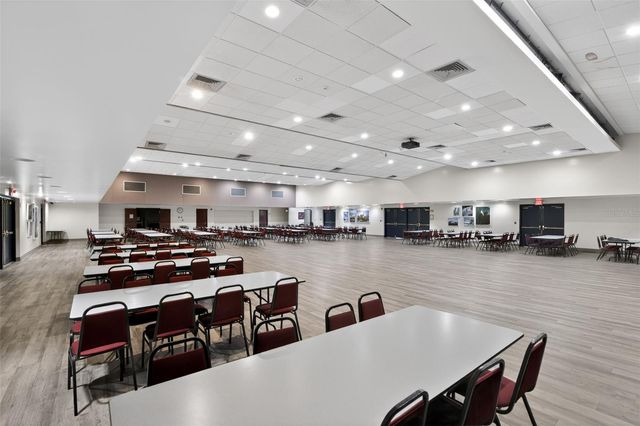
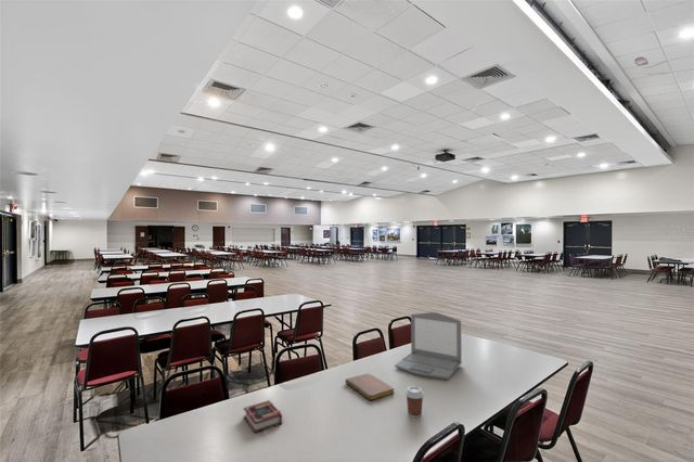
+ notebook (369, 385)
+ laptop (427, 342)
+ book (262, 414)
+ coffee cup (414, 401)
